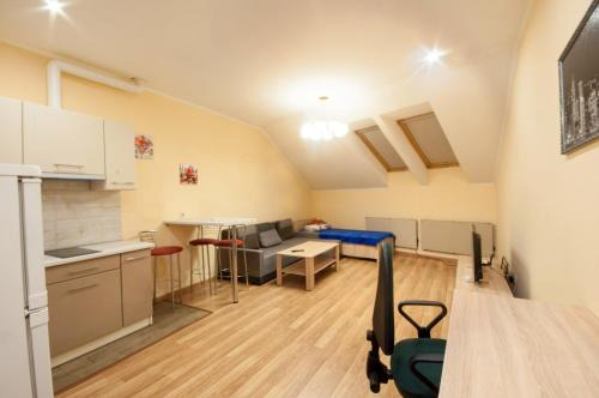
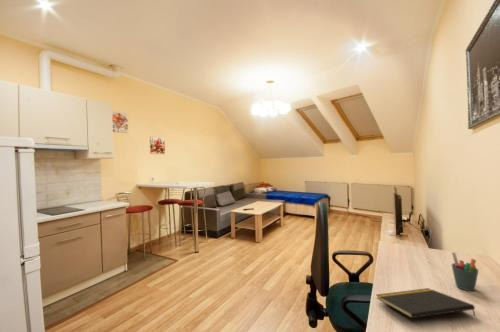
+ notepad (421, 301)
+ pen holder (465, 271)
